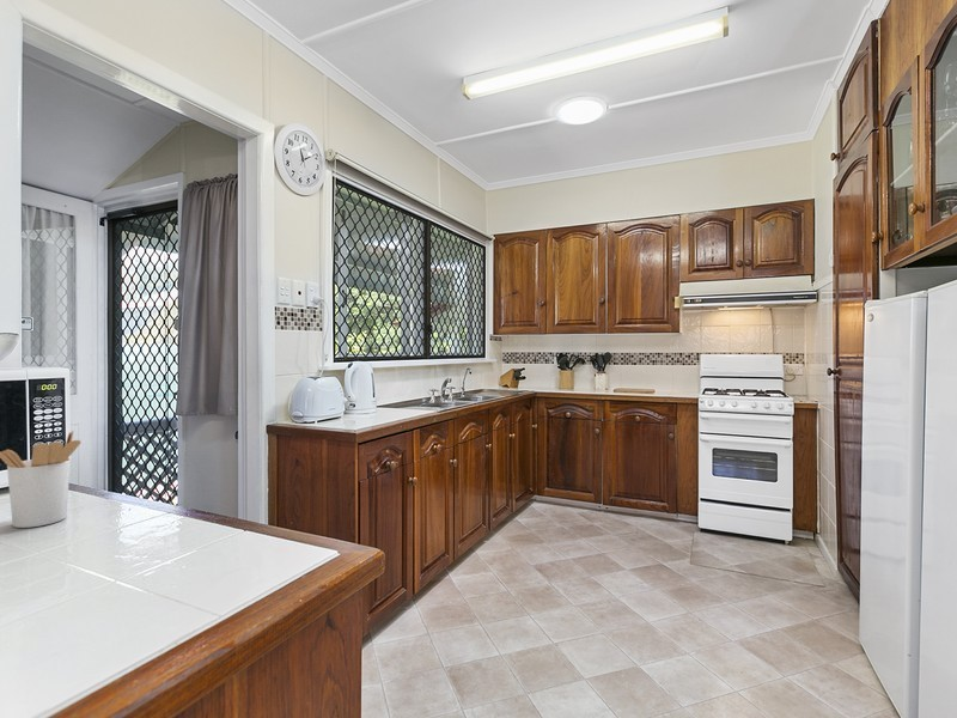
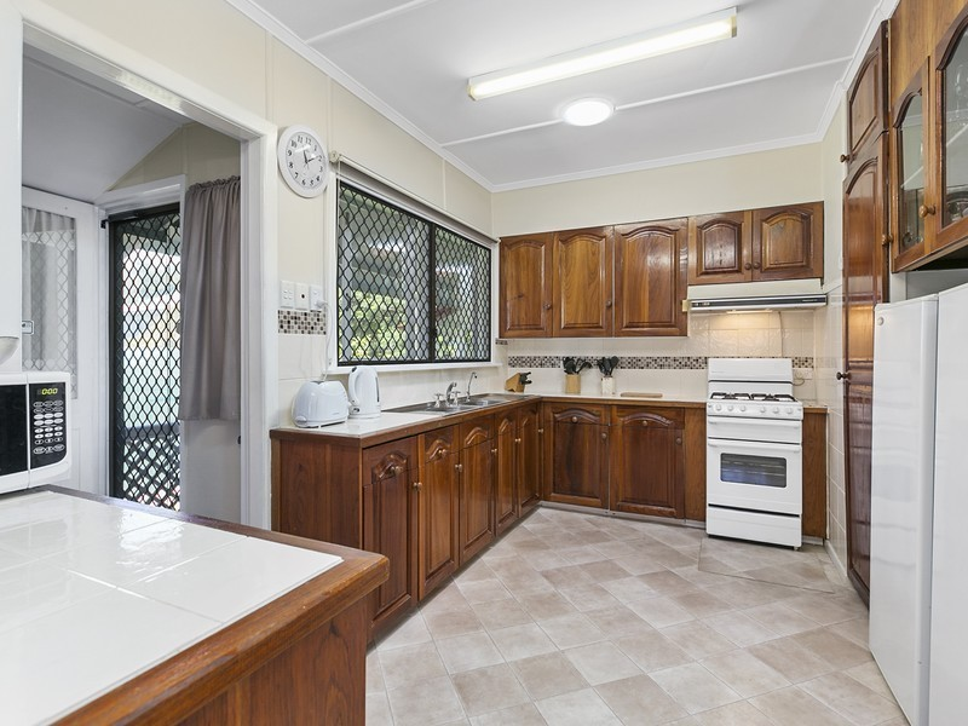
- utensil holder (45, 479)
